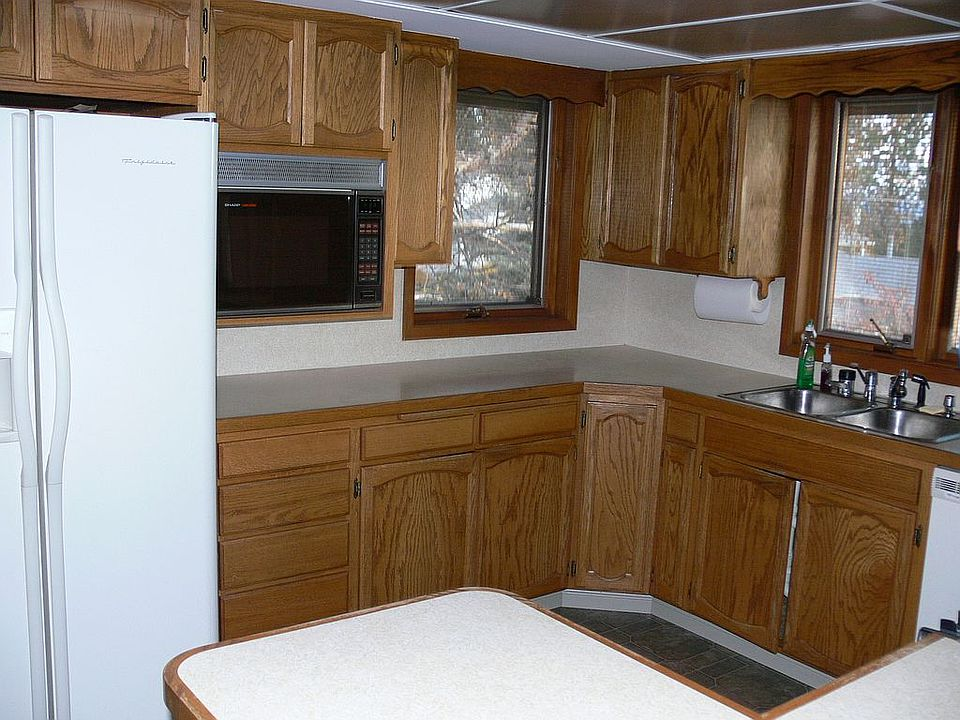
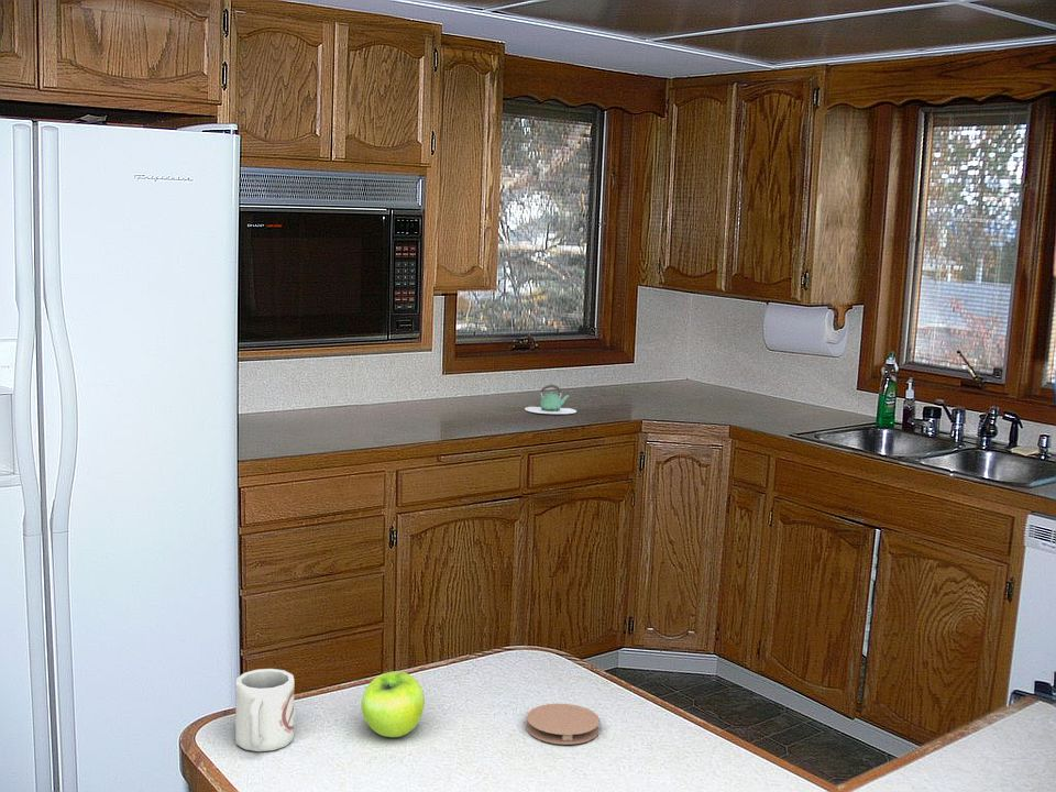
+ coaster (562, 723)
+ cup (262, 713)
+ fruit (393, 704)
+ teapot (551, 397)
